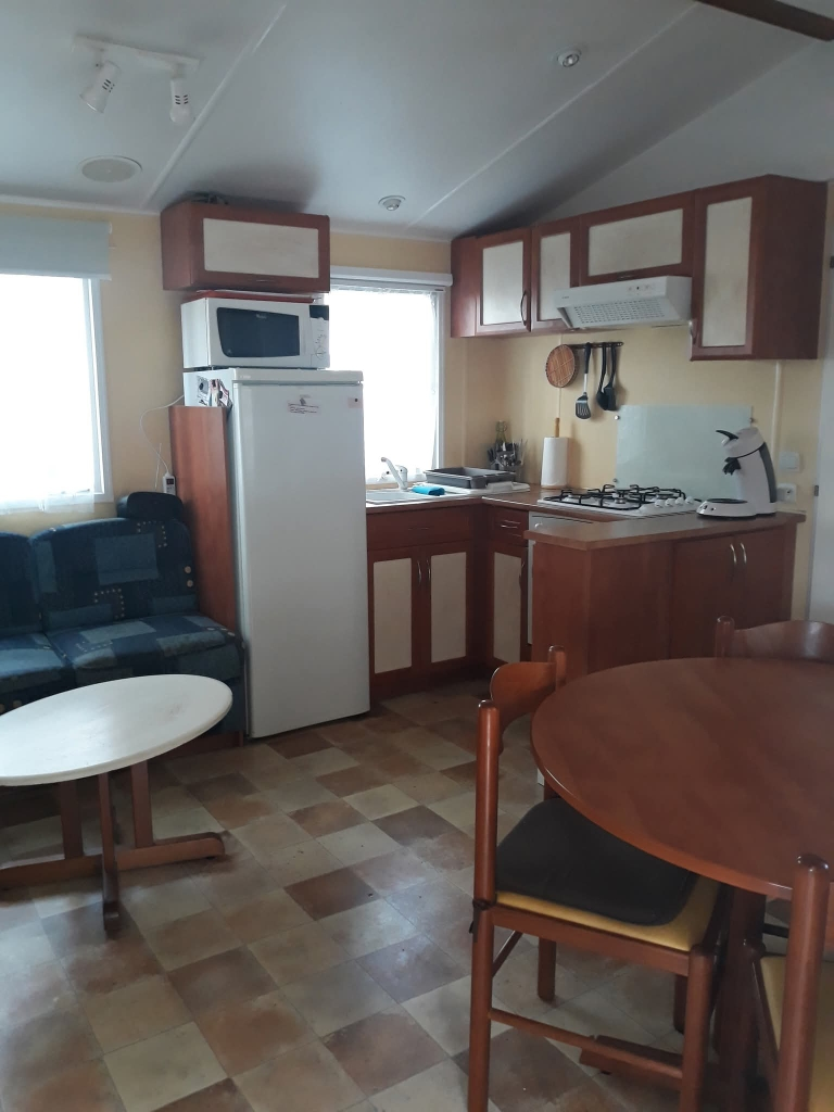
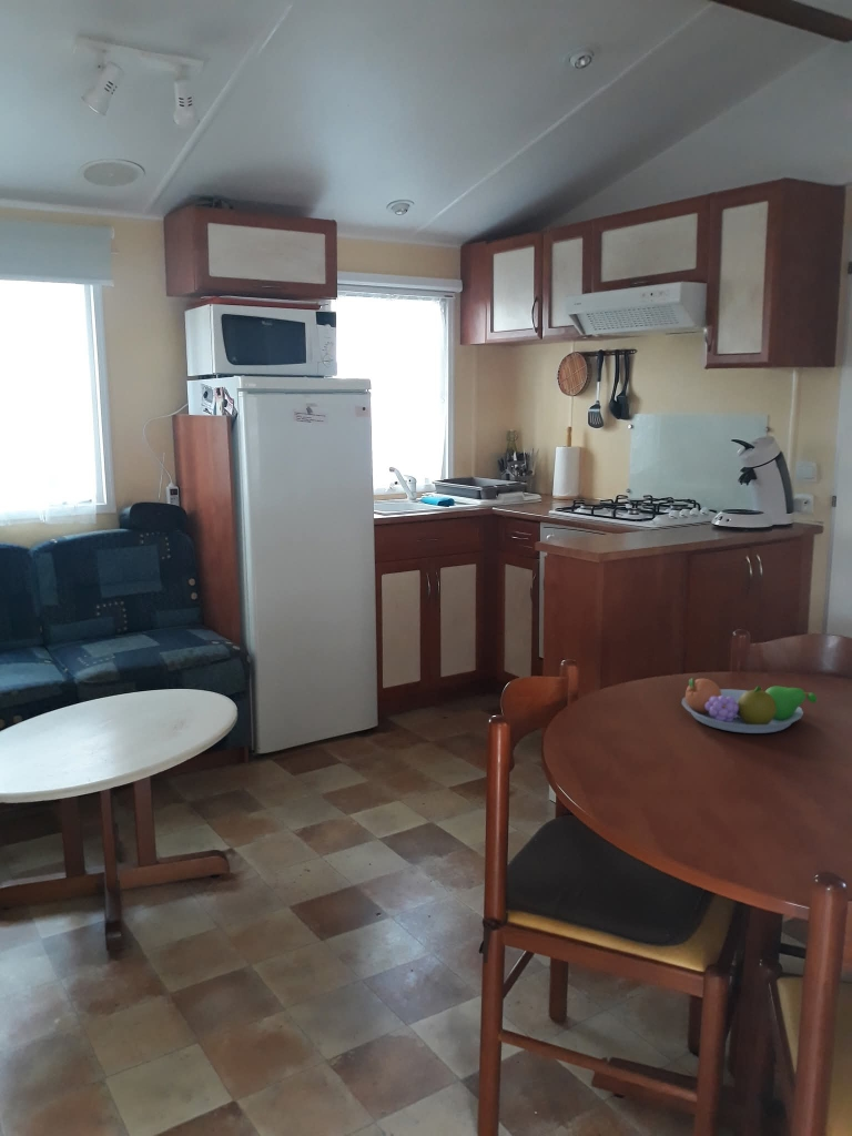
+ fruit bowl (746, 697)
